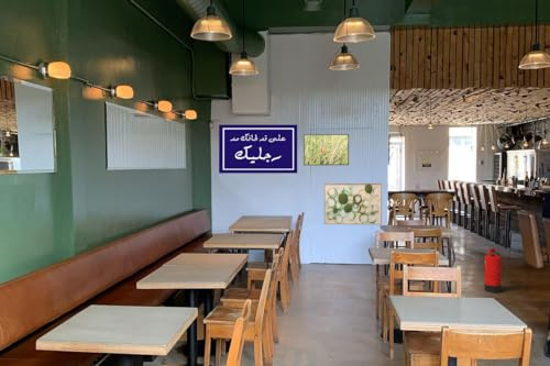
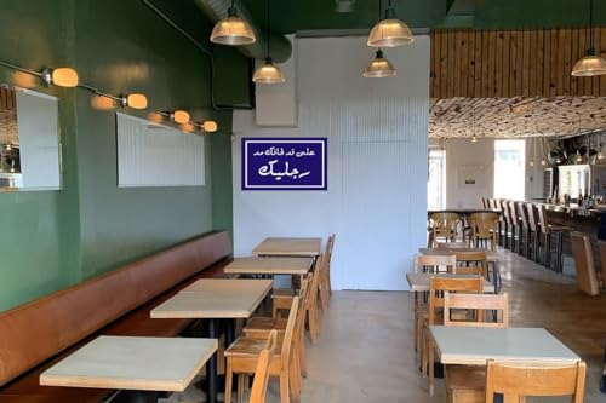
- wall art (352, 203)
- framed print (326, 149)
- fire extinguisher (493, 268)
